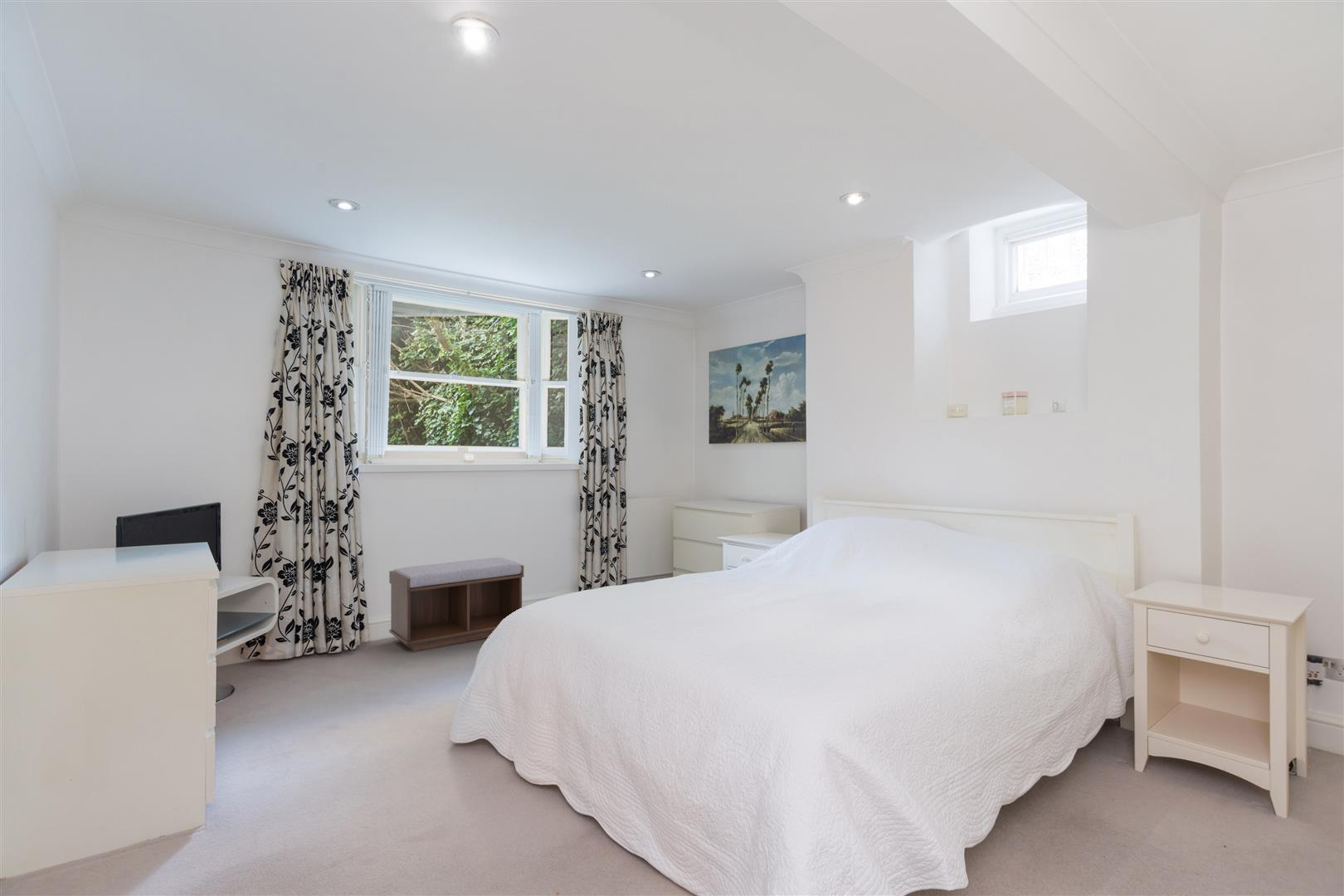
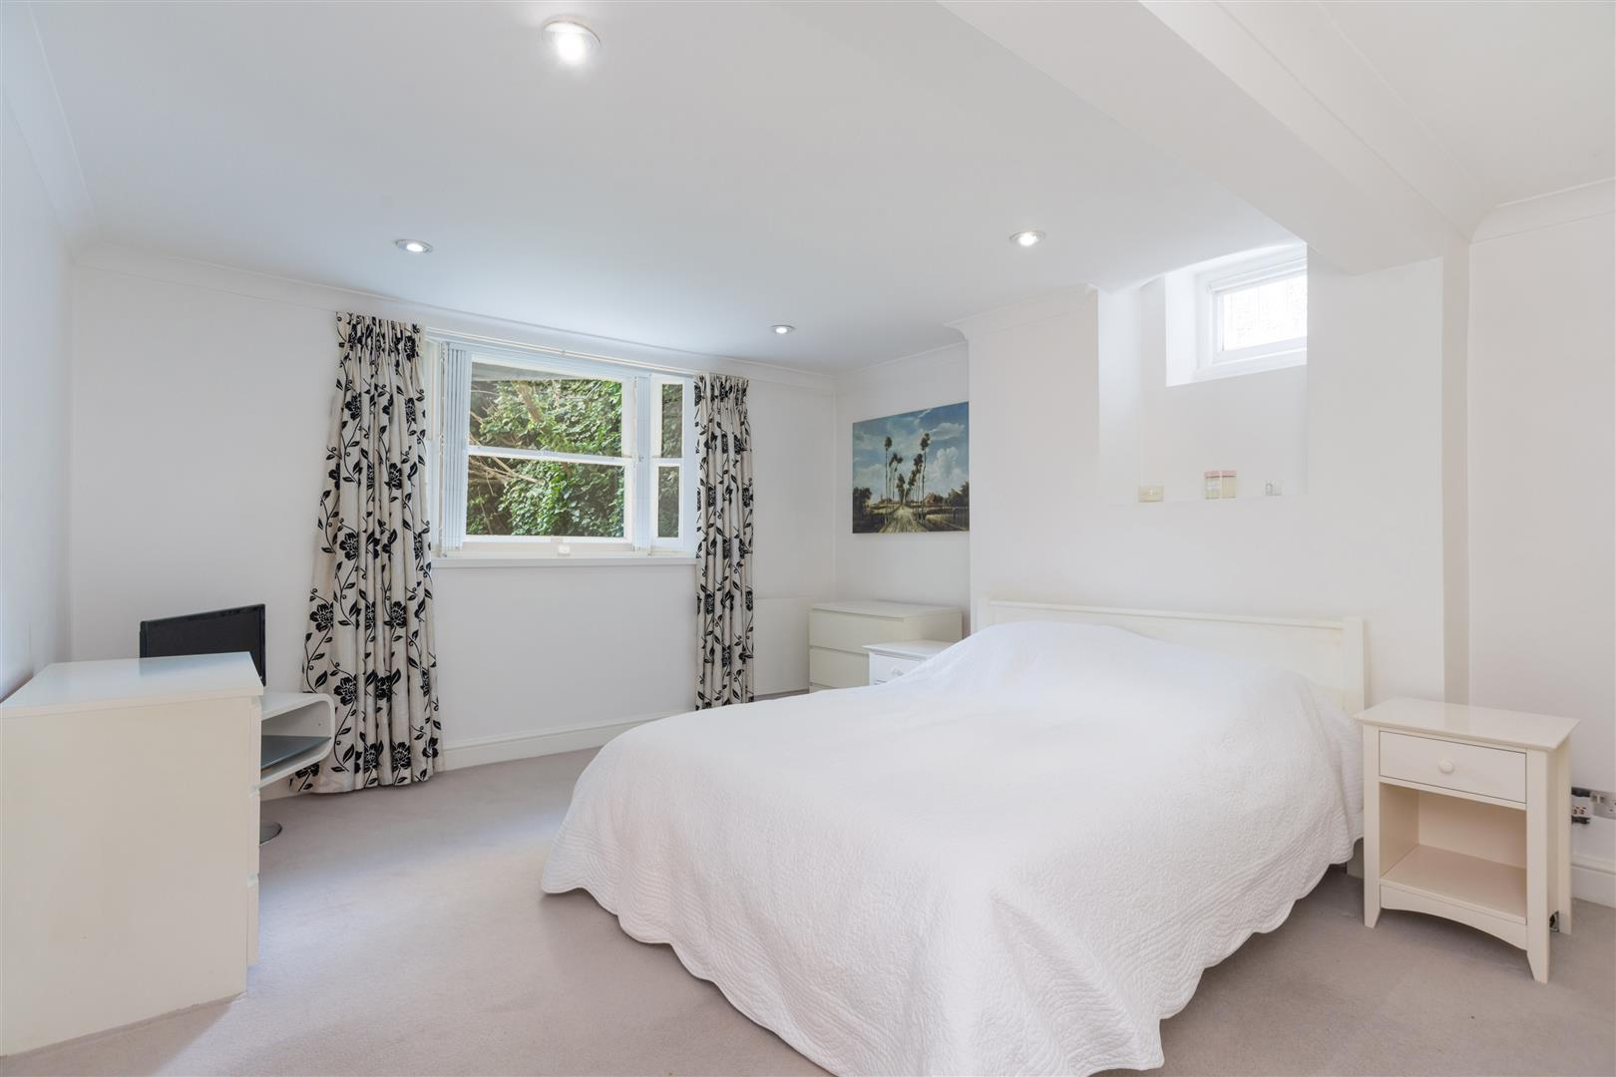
- bench (458, 600)
